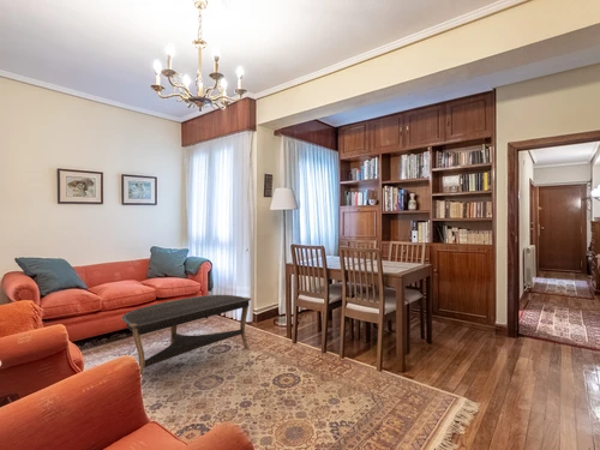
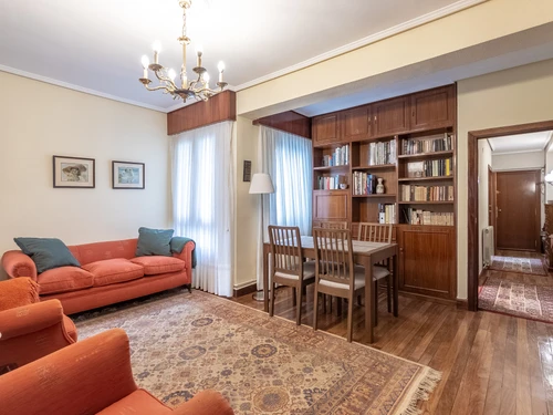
- coffee table (185, 335)
